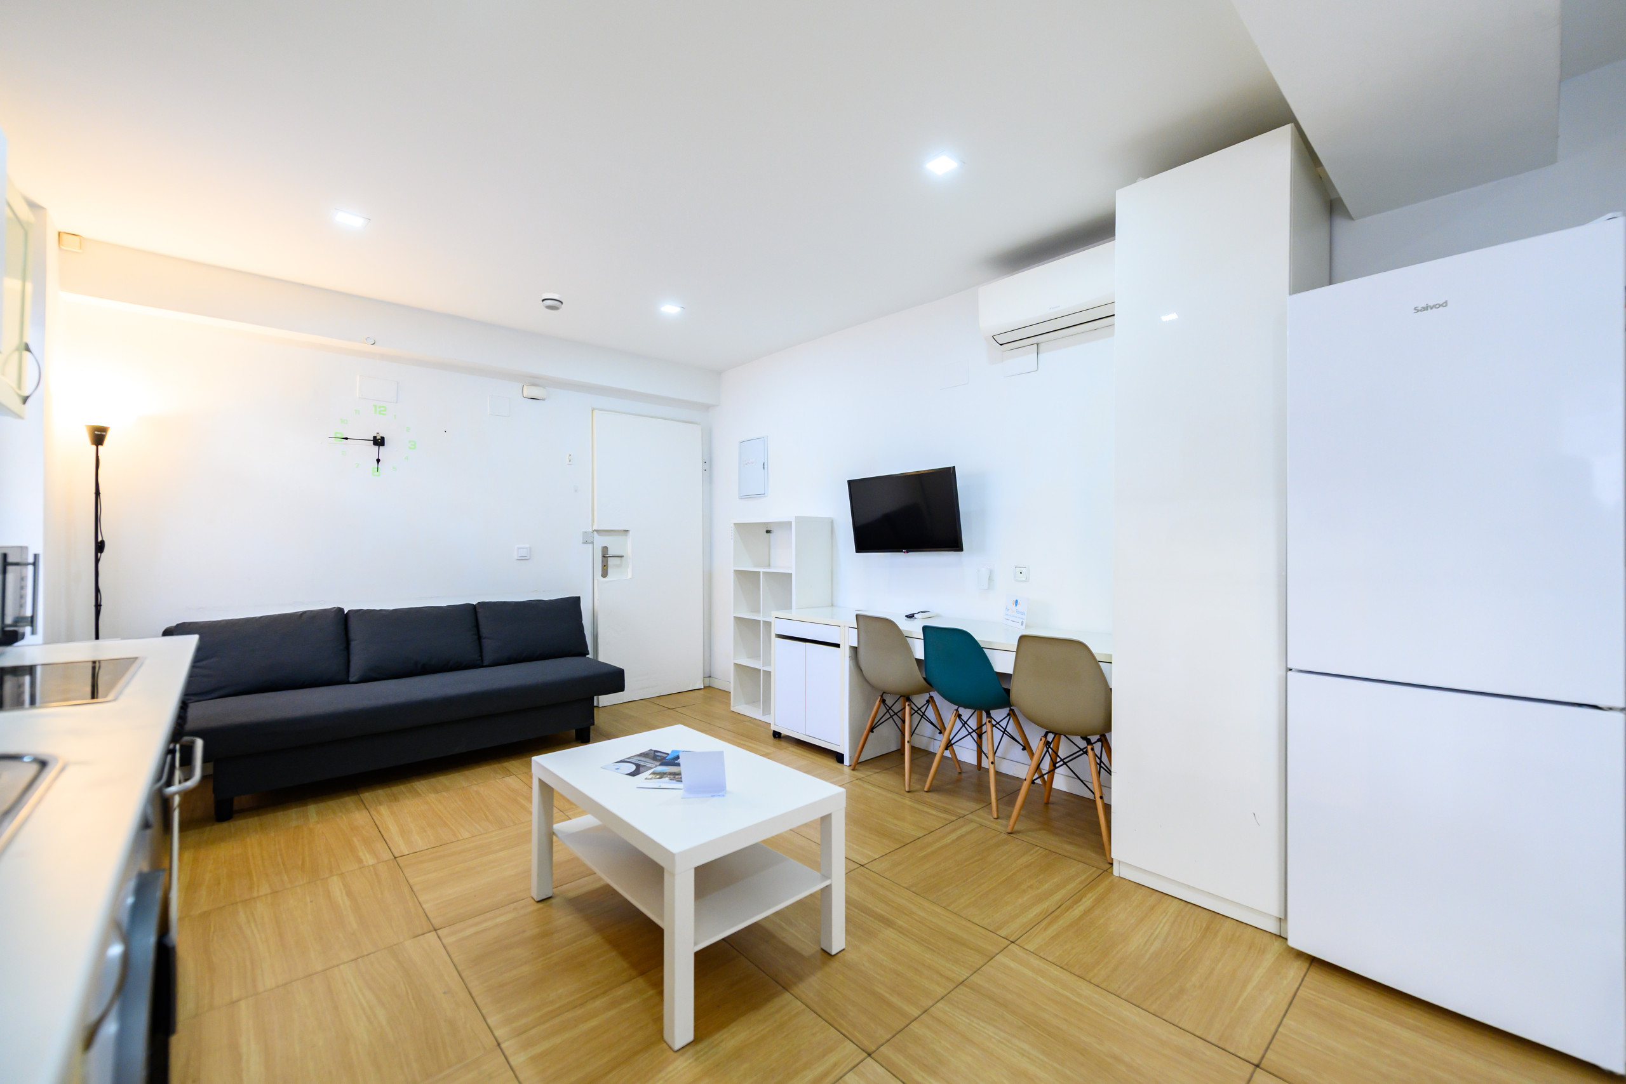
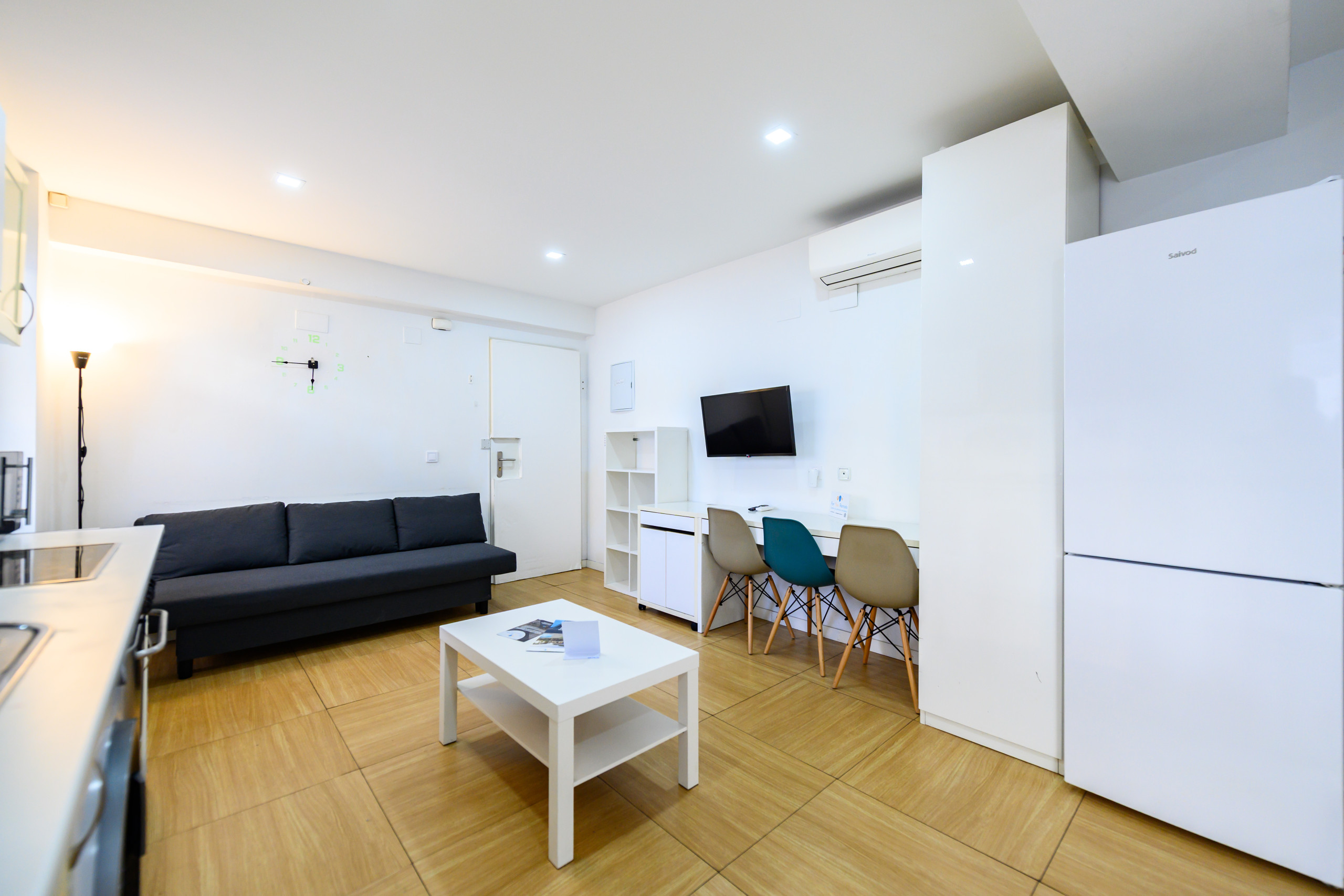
- smoke detector (552, 301)
